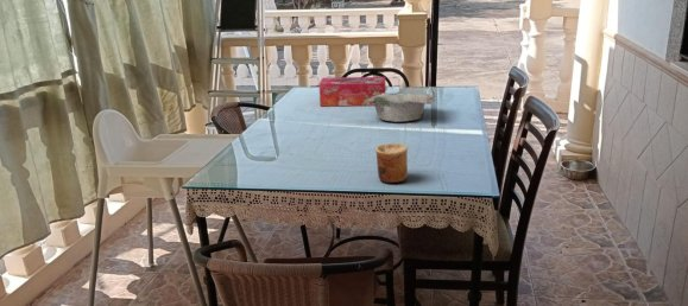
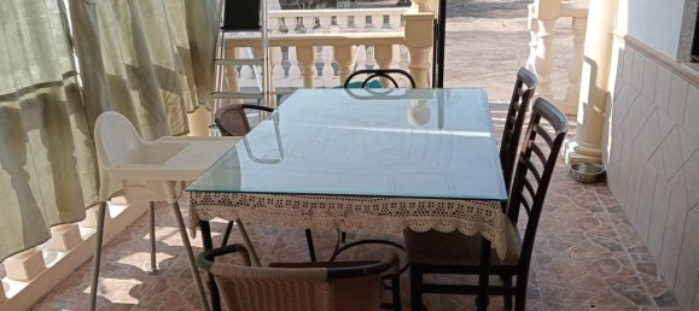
- bowl (402, 104)
- tissue box (353, 90)
- cup (391, 164)
